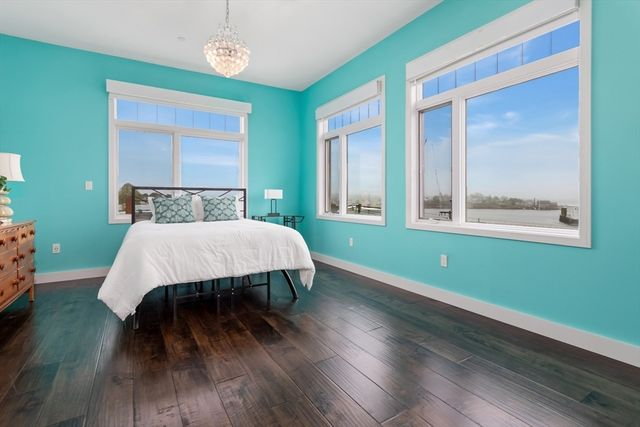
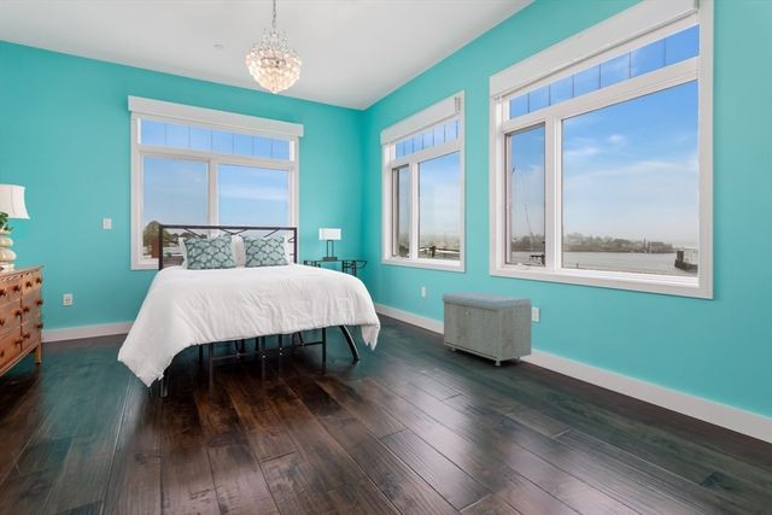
+ storage bench (484, 326)
